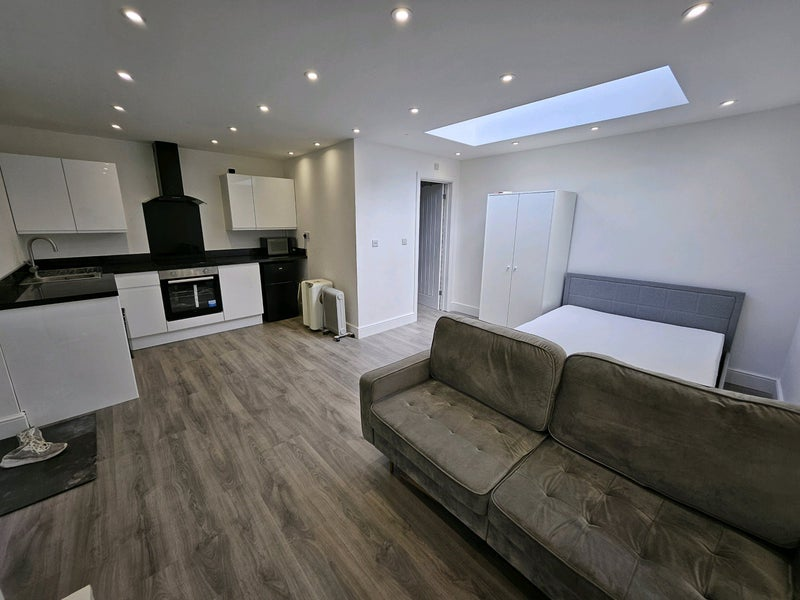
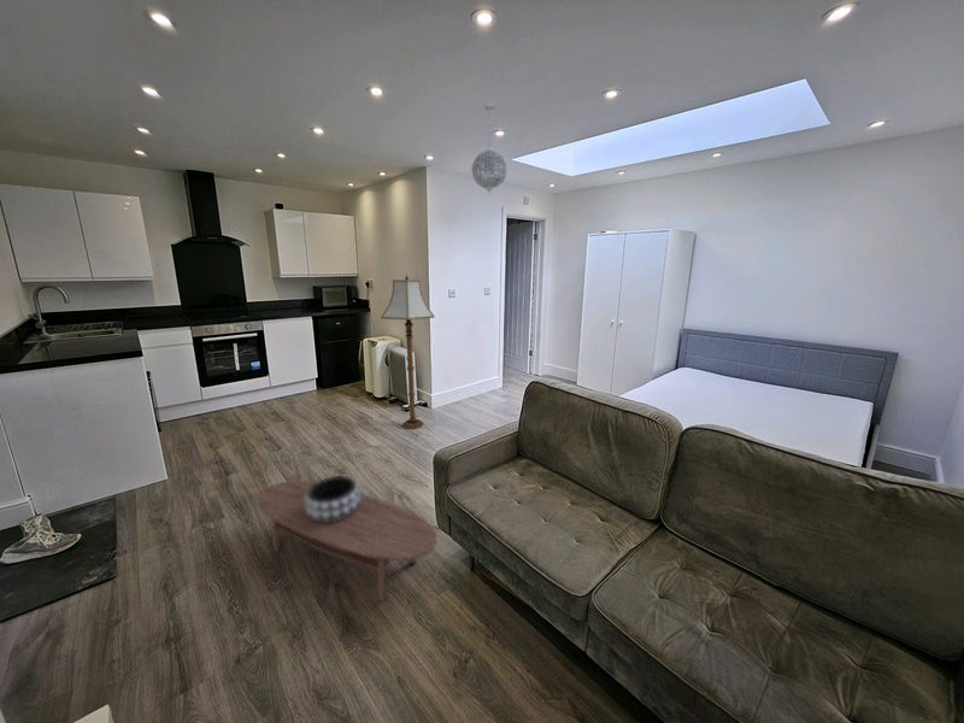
+ coffee table (341, 535)
+ pendant light (489, 151)
+ floor lamp (408, 353)
+ decorative bowl (333, 498)
